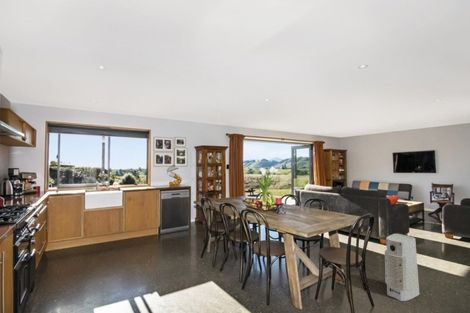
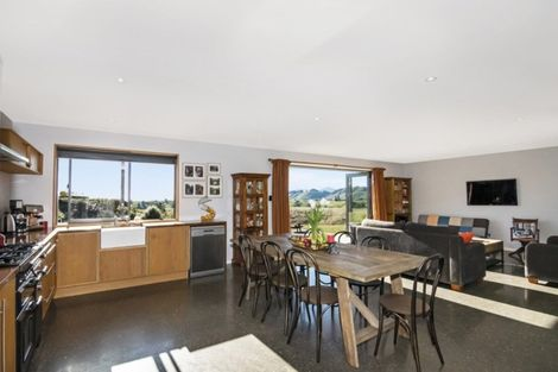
- air purifier (400, 265)
